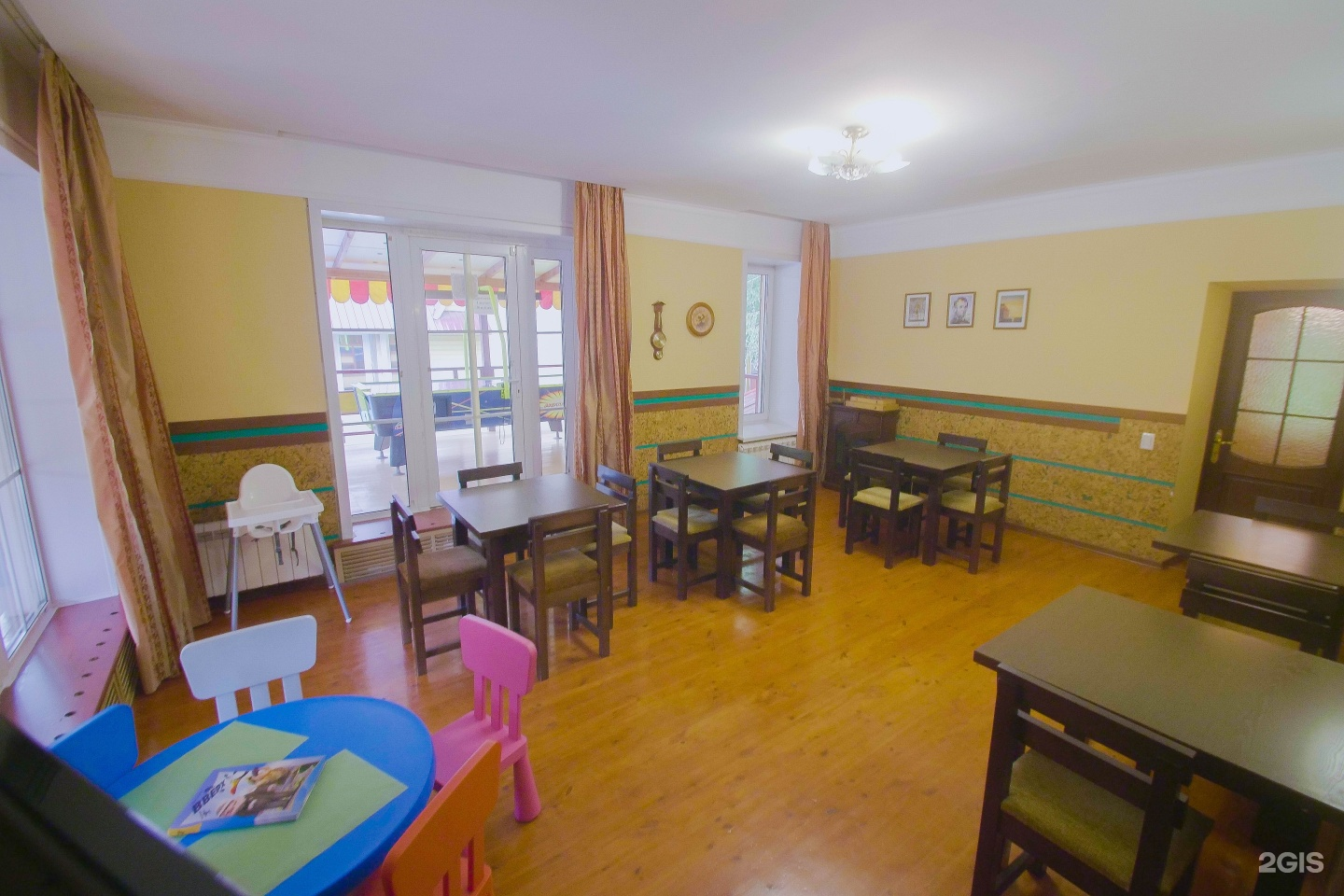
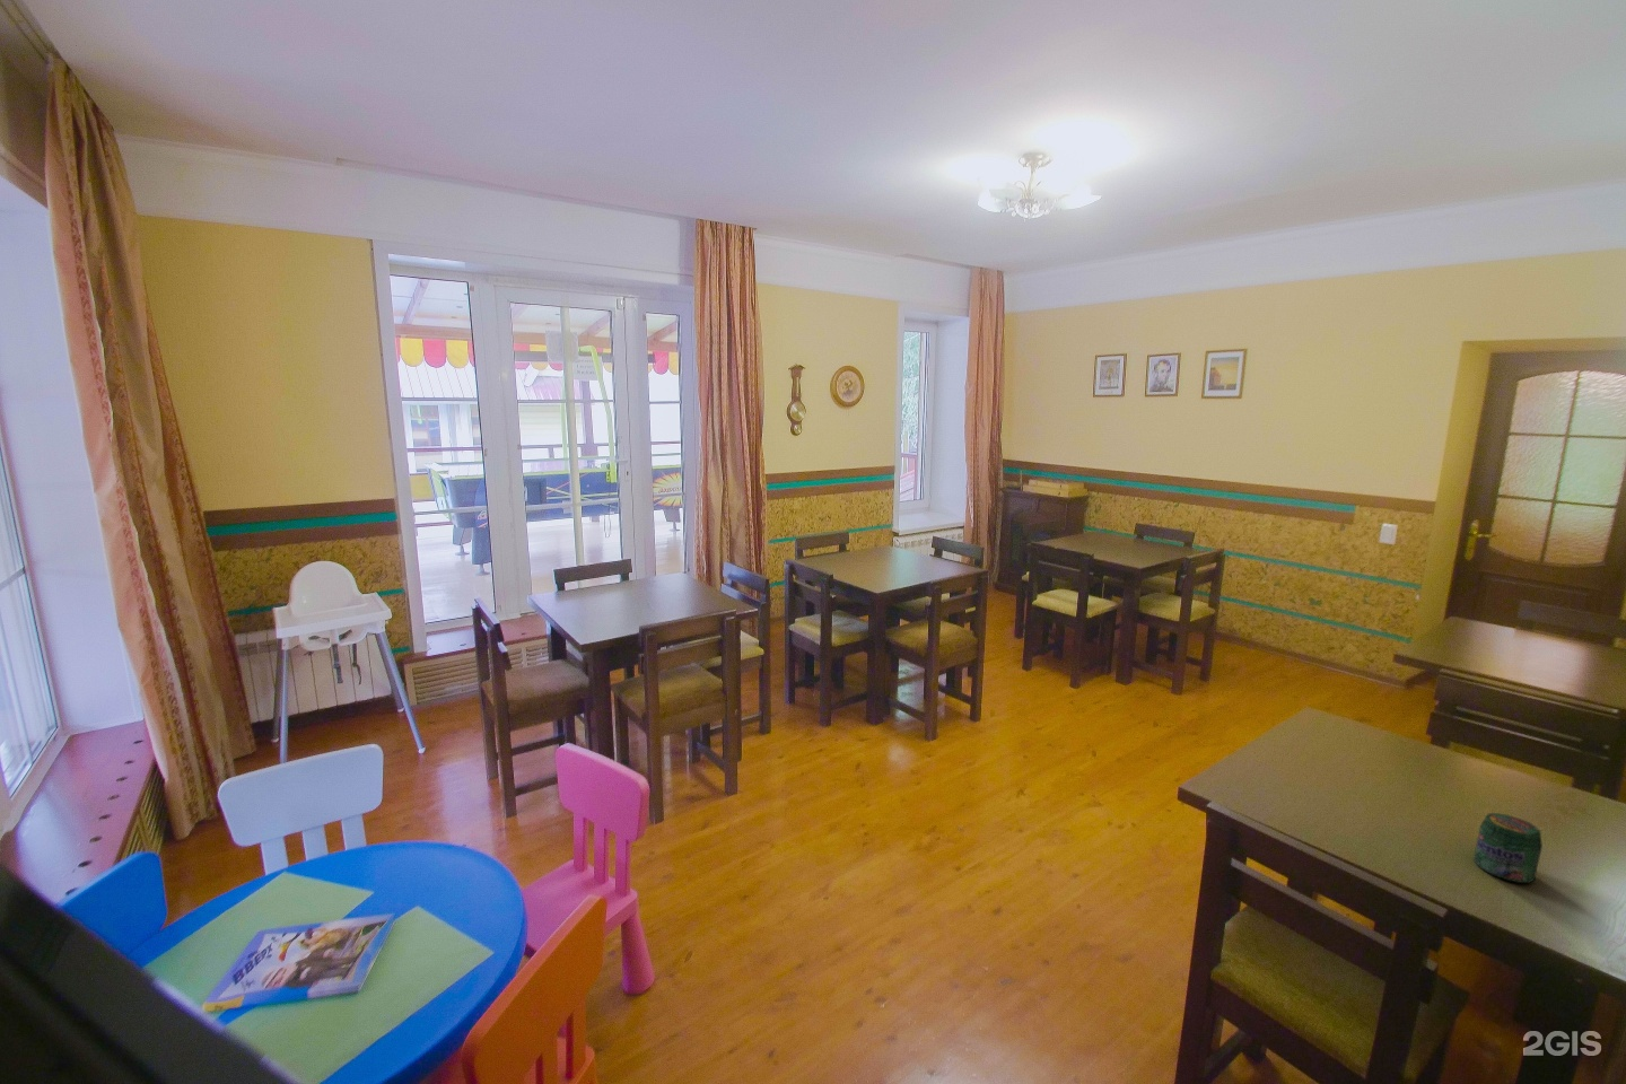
+ jar (1507, 846)
